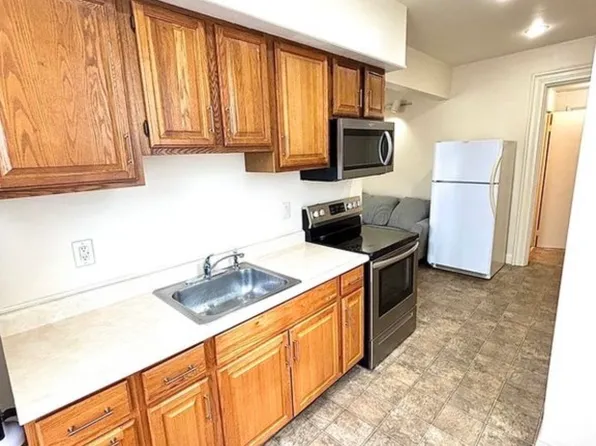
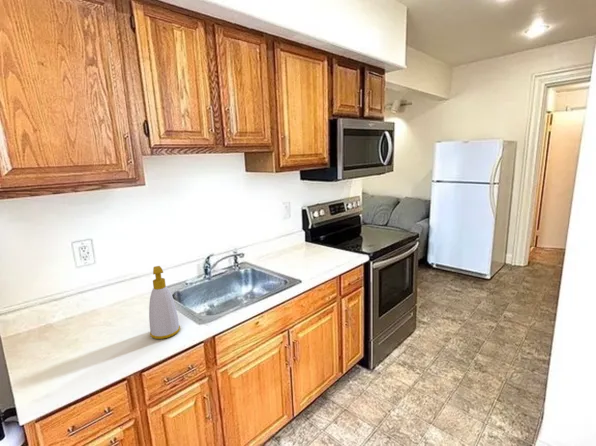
+ soap bottle (161, 300)
